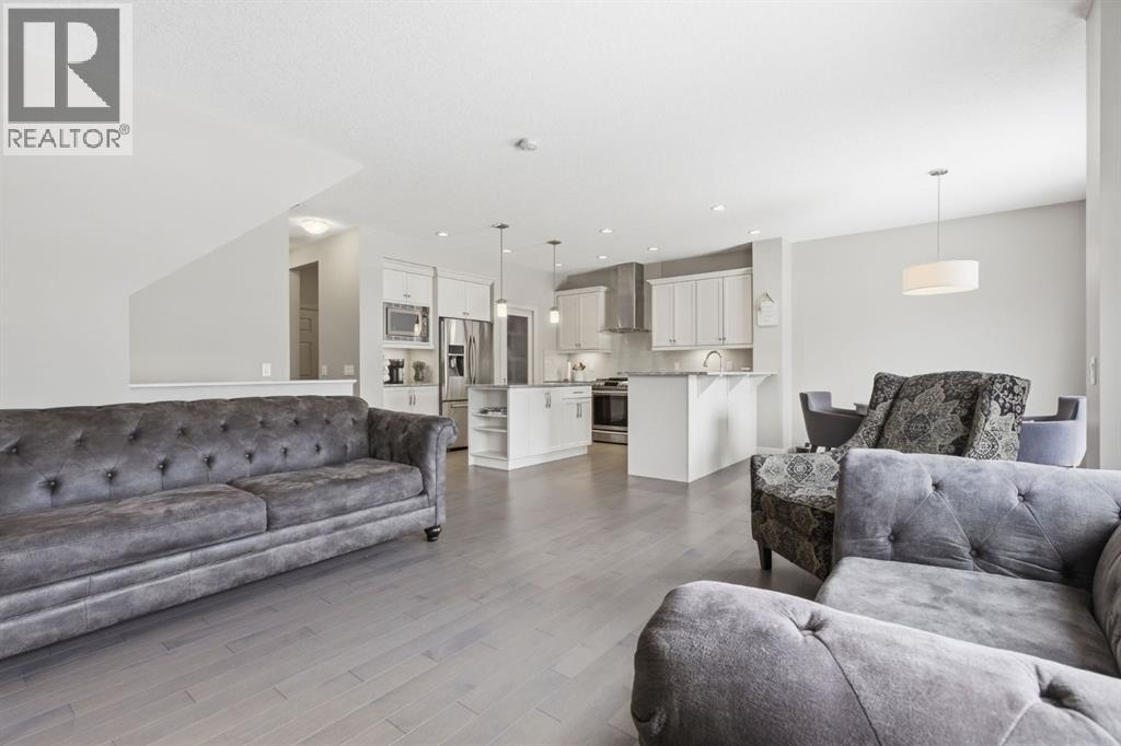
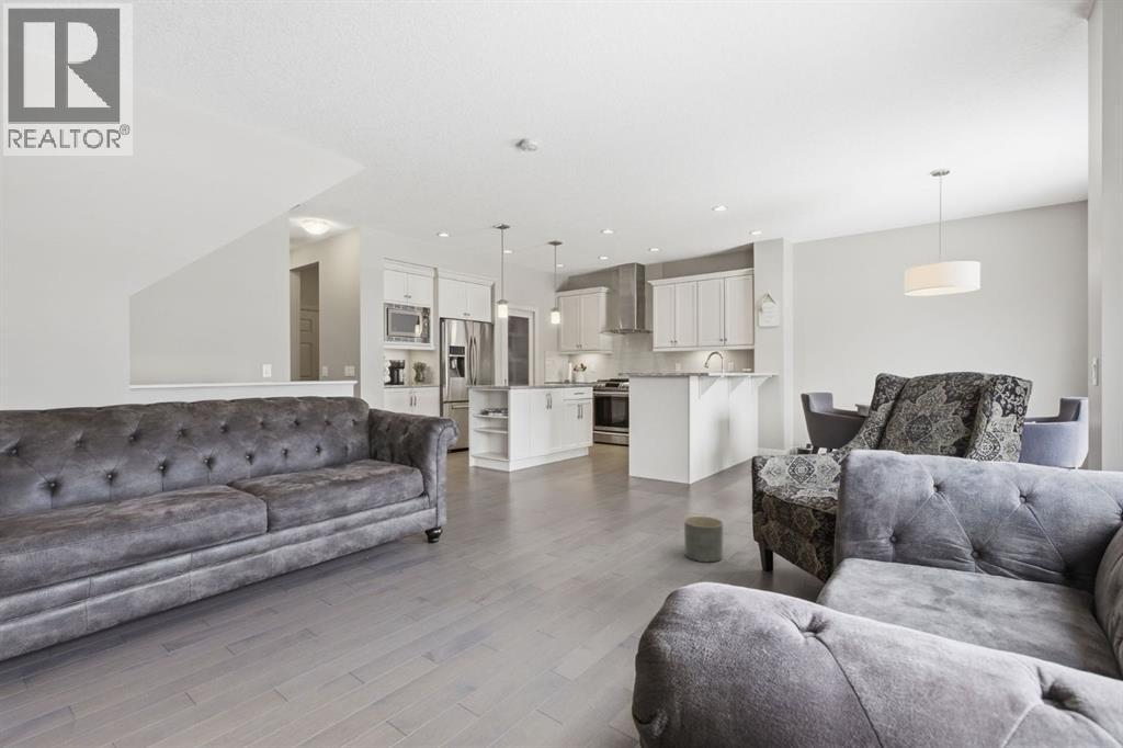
+ planter (703, 539)
